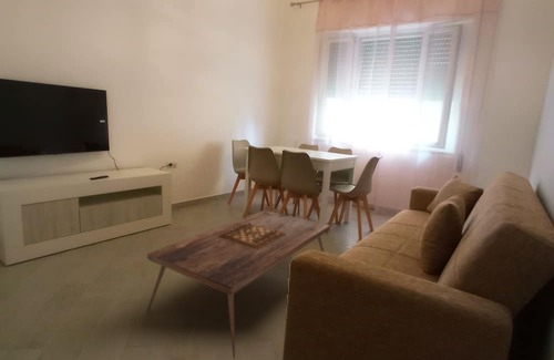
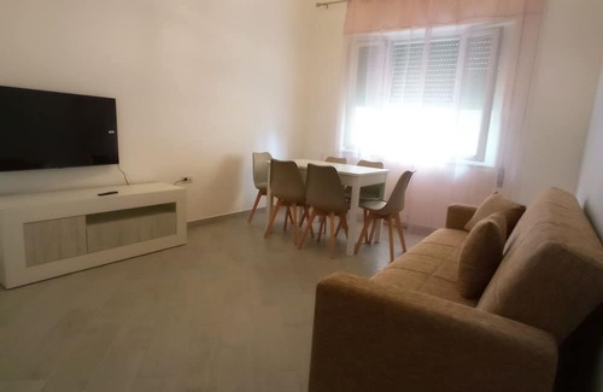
- coffee table (252, 259)
